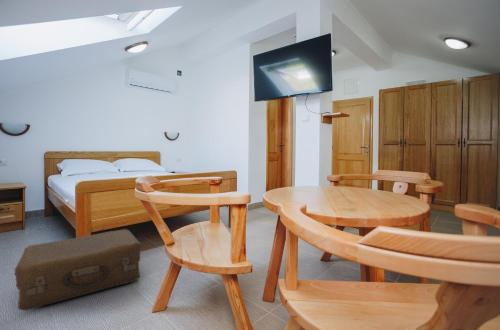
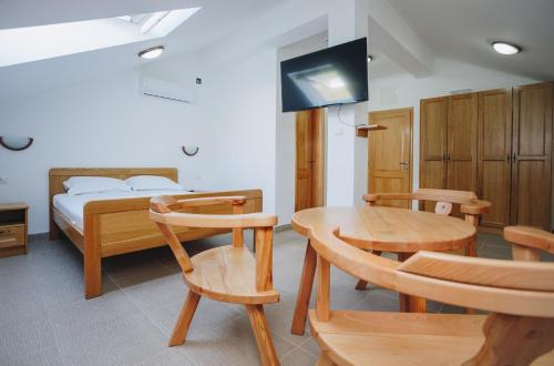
- suitcase (83, 263)
